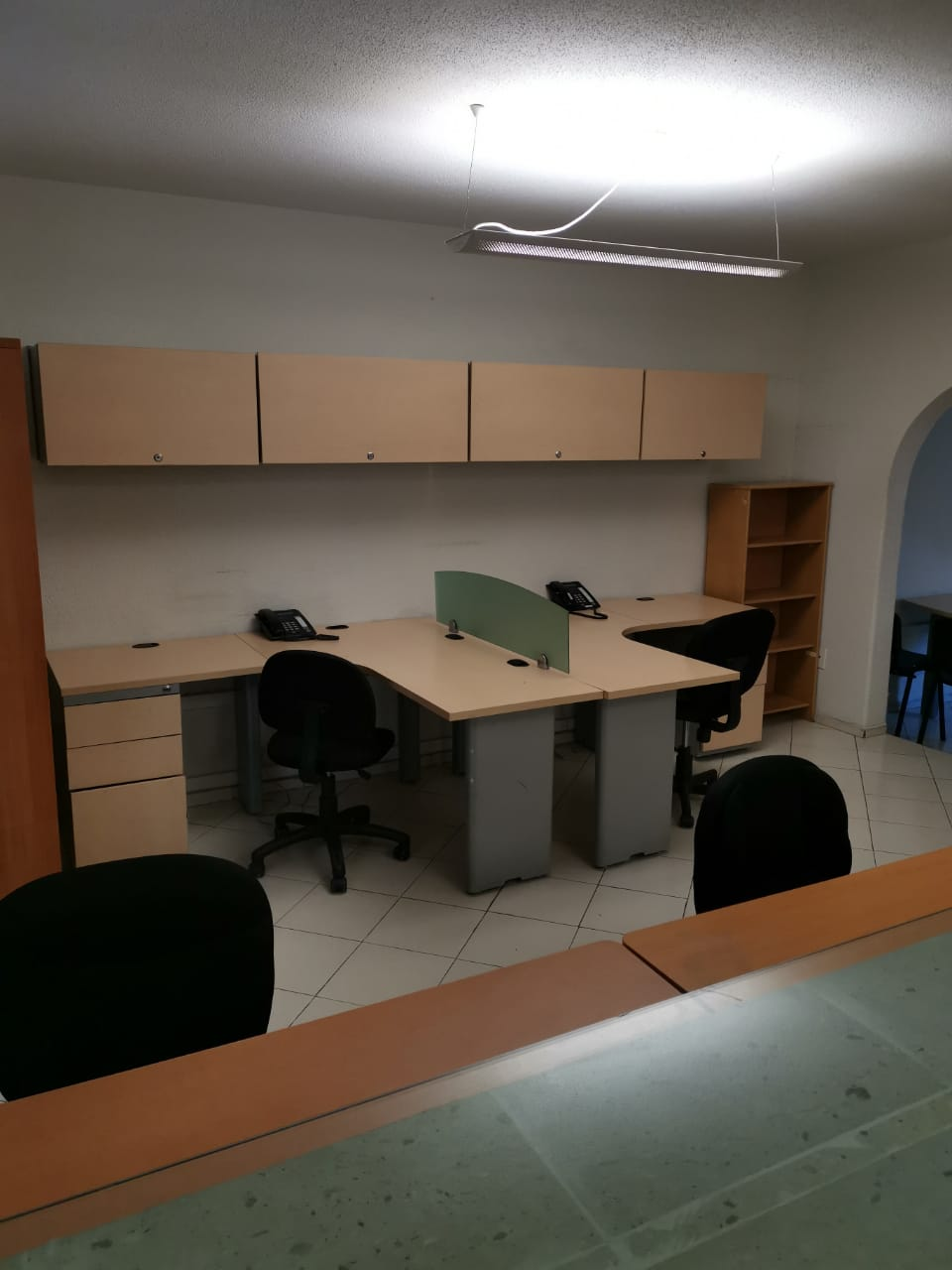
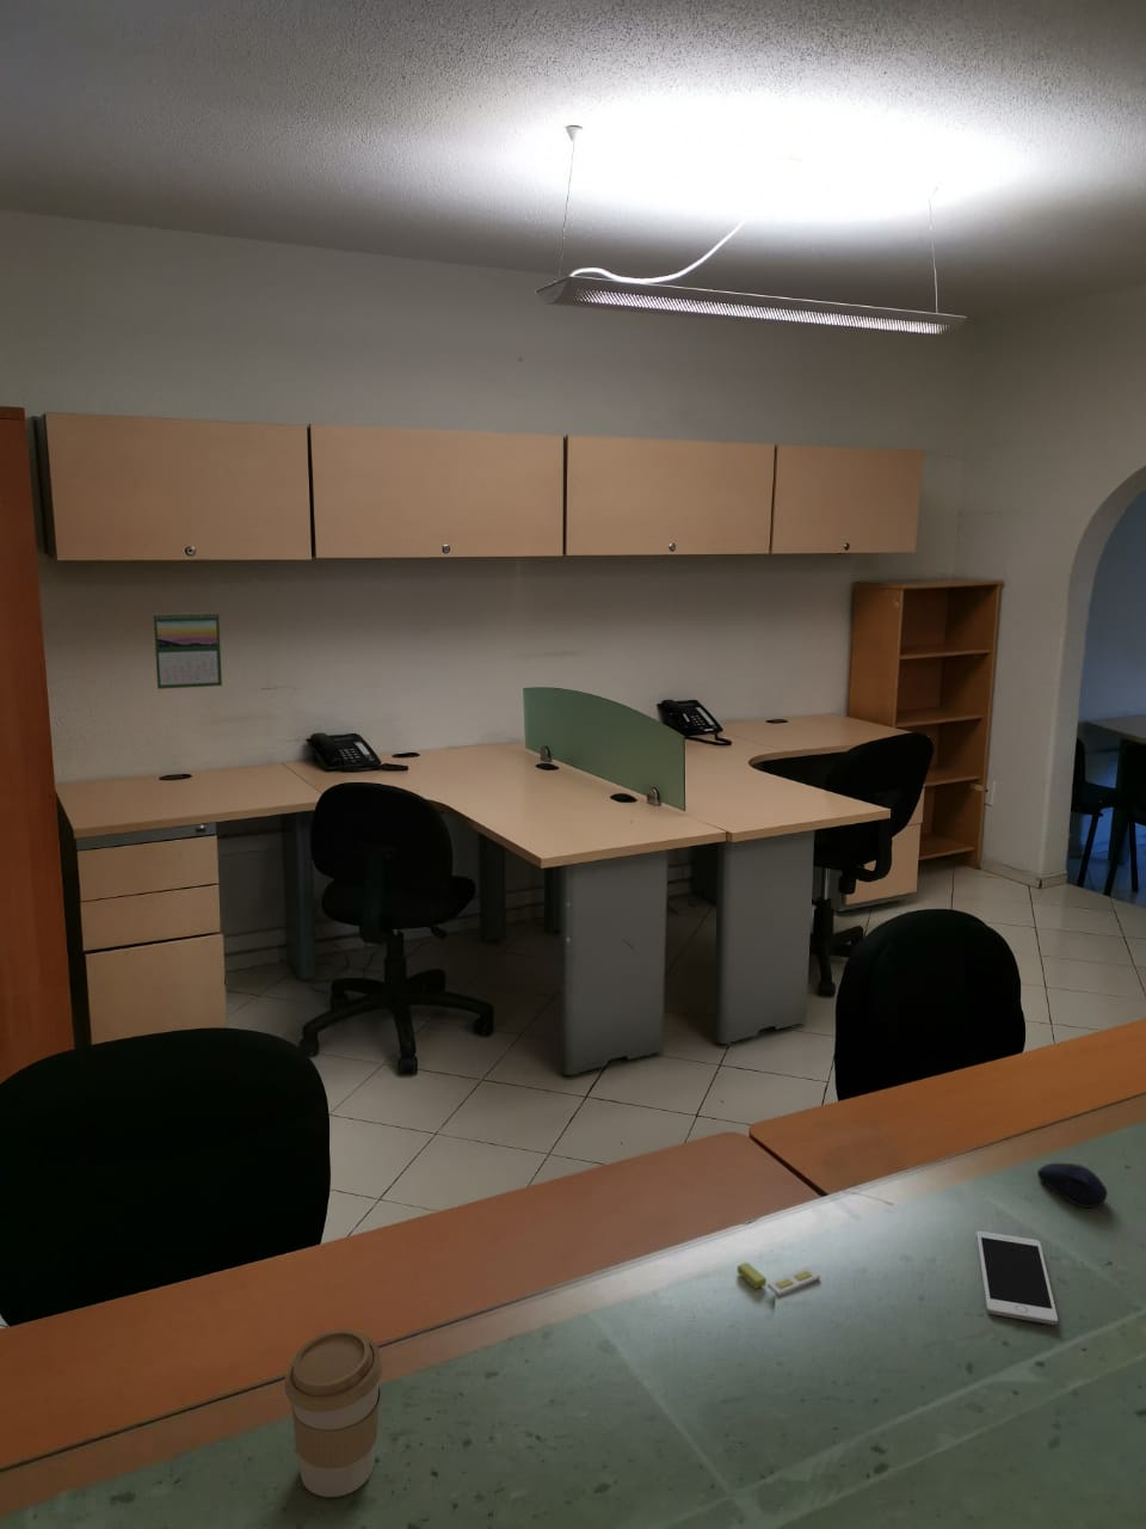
+ coffee cup (336, 1411)
+ calendar (188, 649)
+ cell phone (1015, 1275)
+ computer mouse (1074, 1176)
+ sticky notes (778, 1280)
